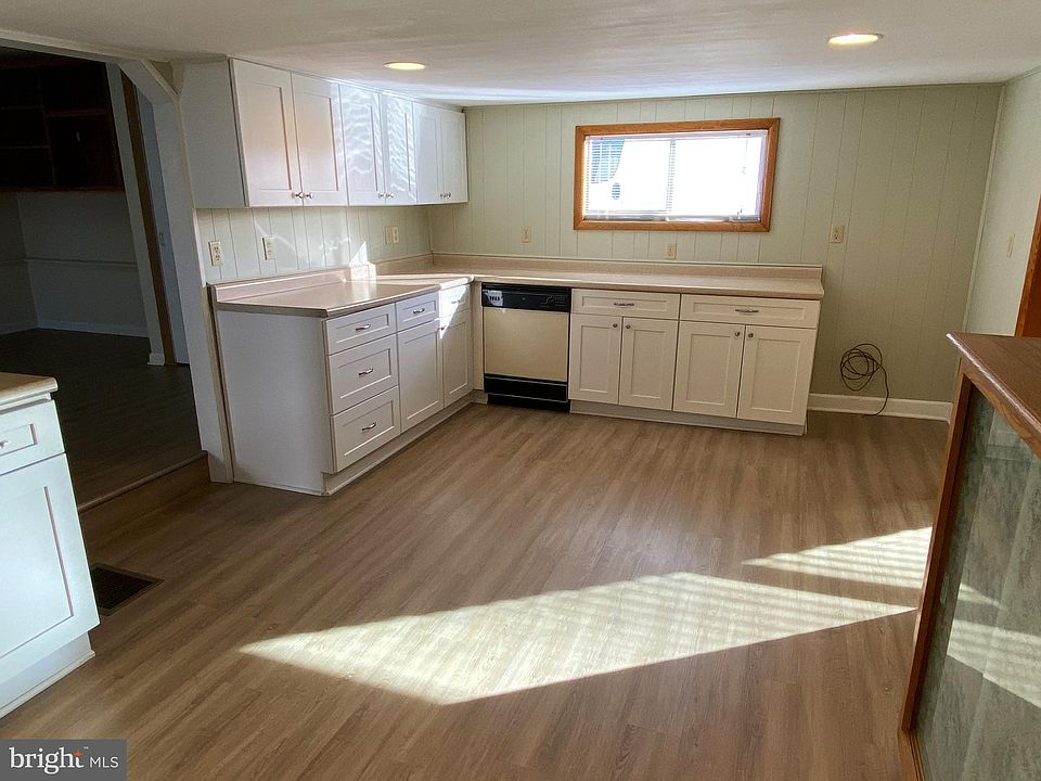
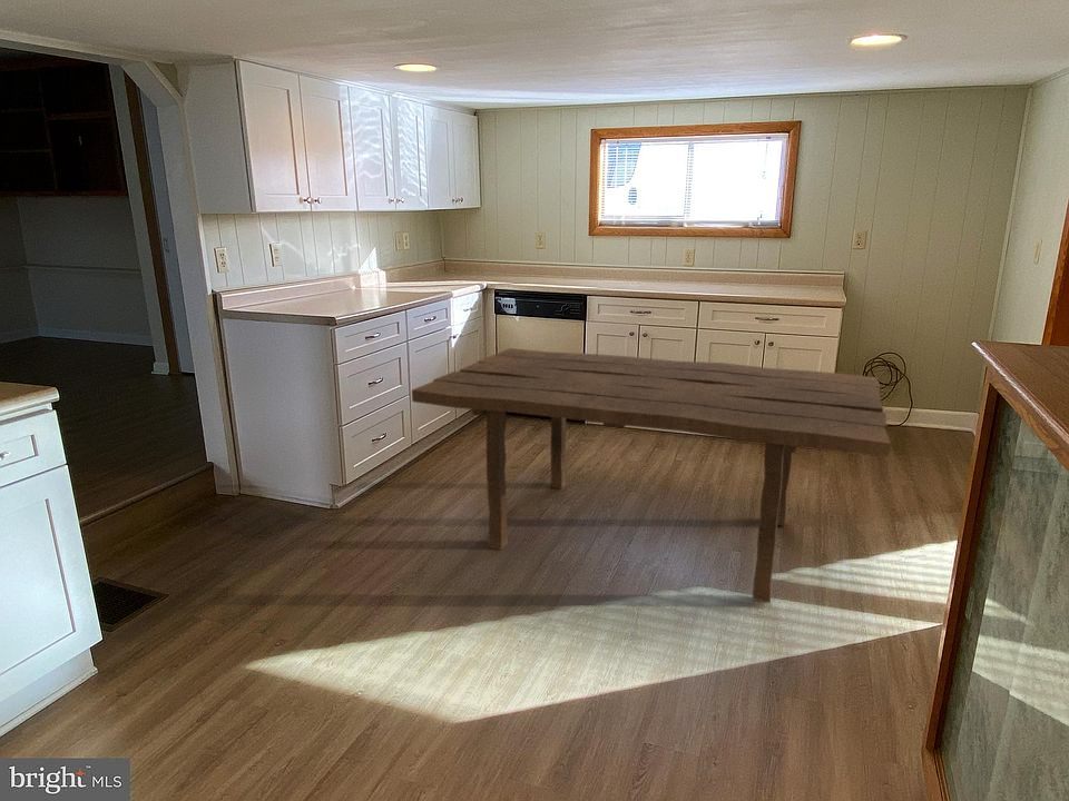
+ dining table (653, 427)
